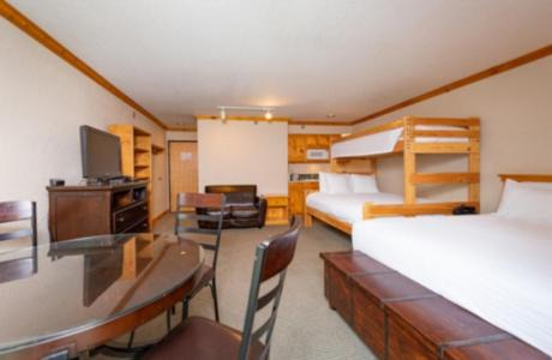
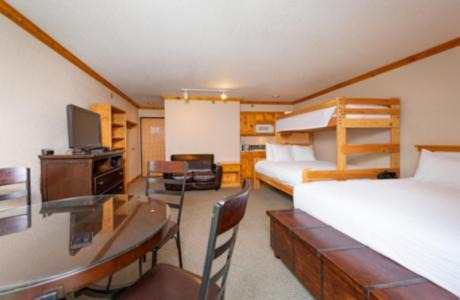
+ smartphone (82, 239)
